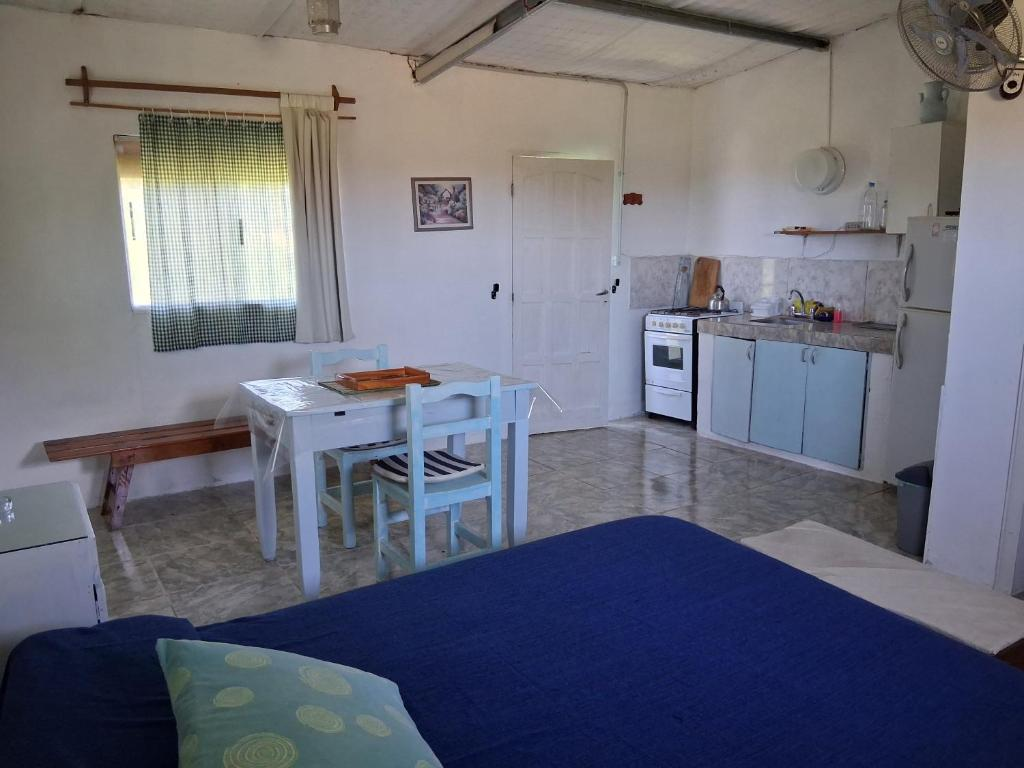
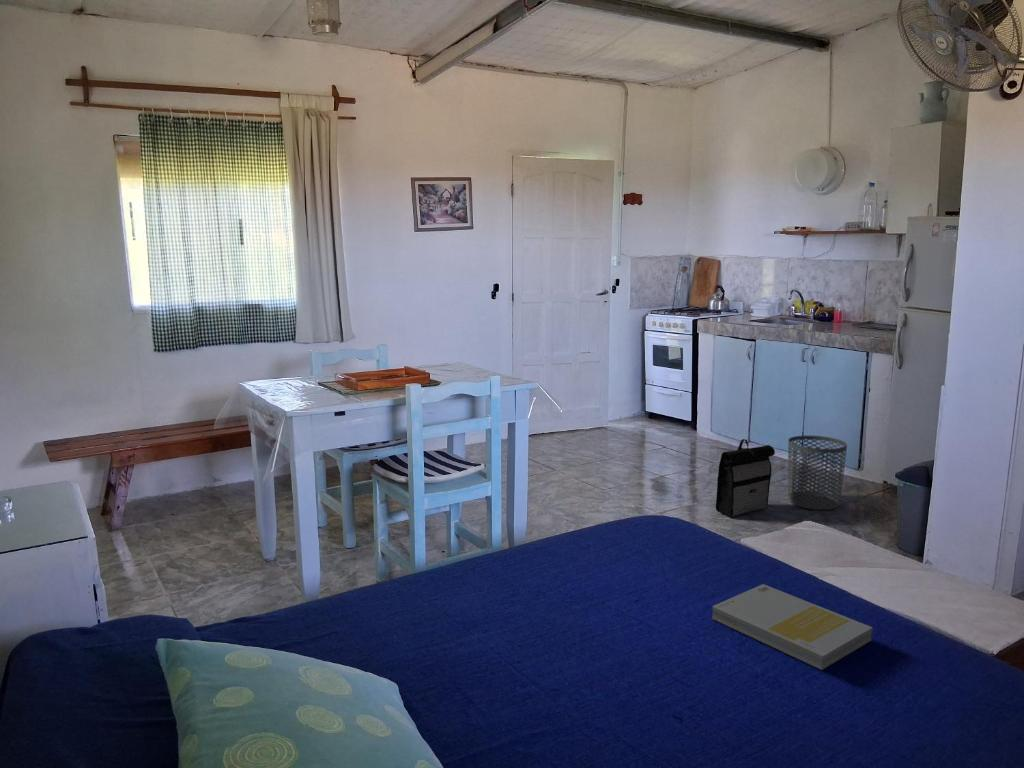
+ waste bin (815, 472)
+ book (789, 622)
+ backpack (744, 475)
